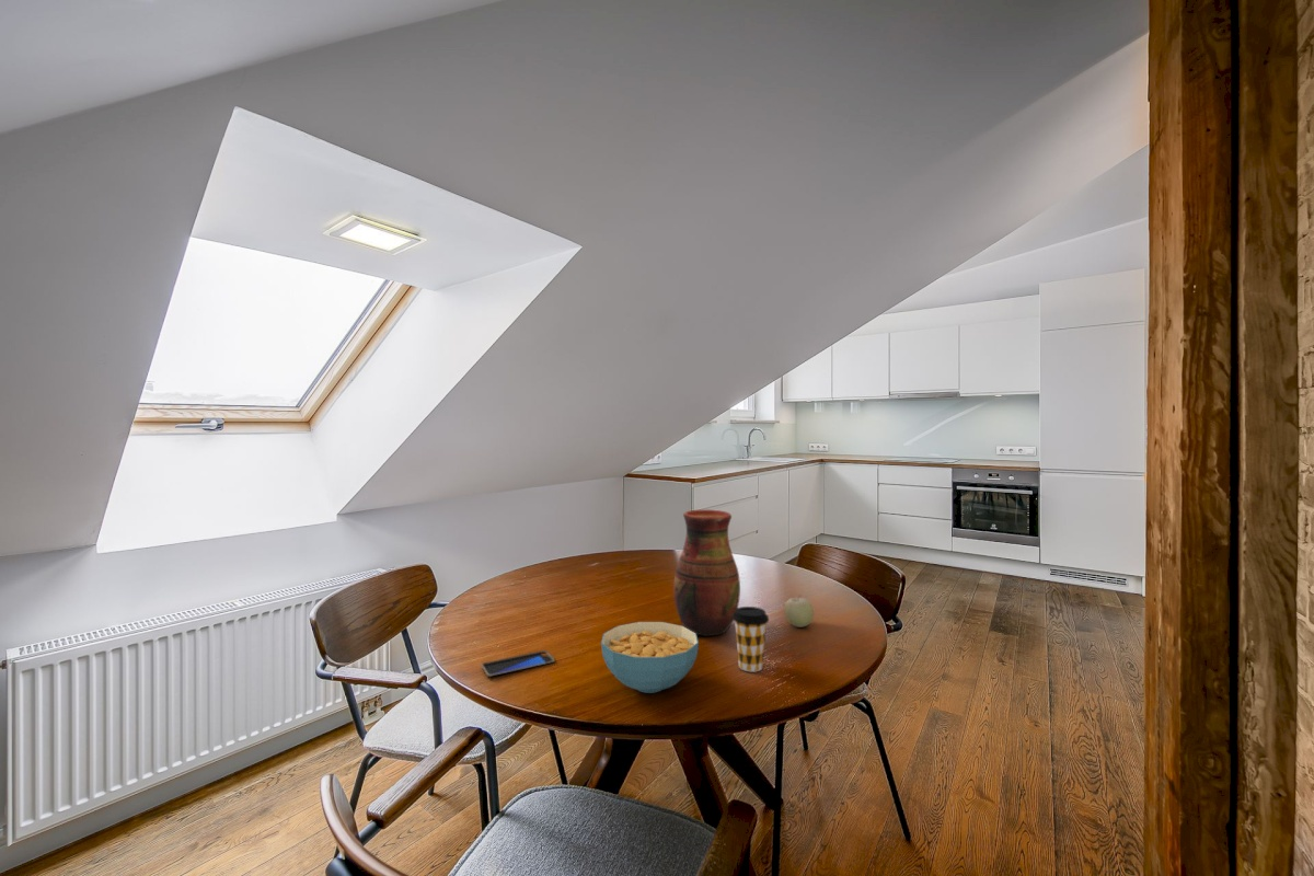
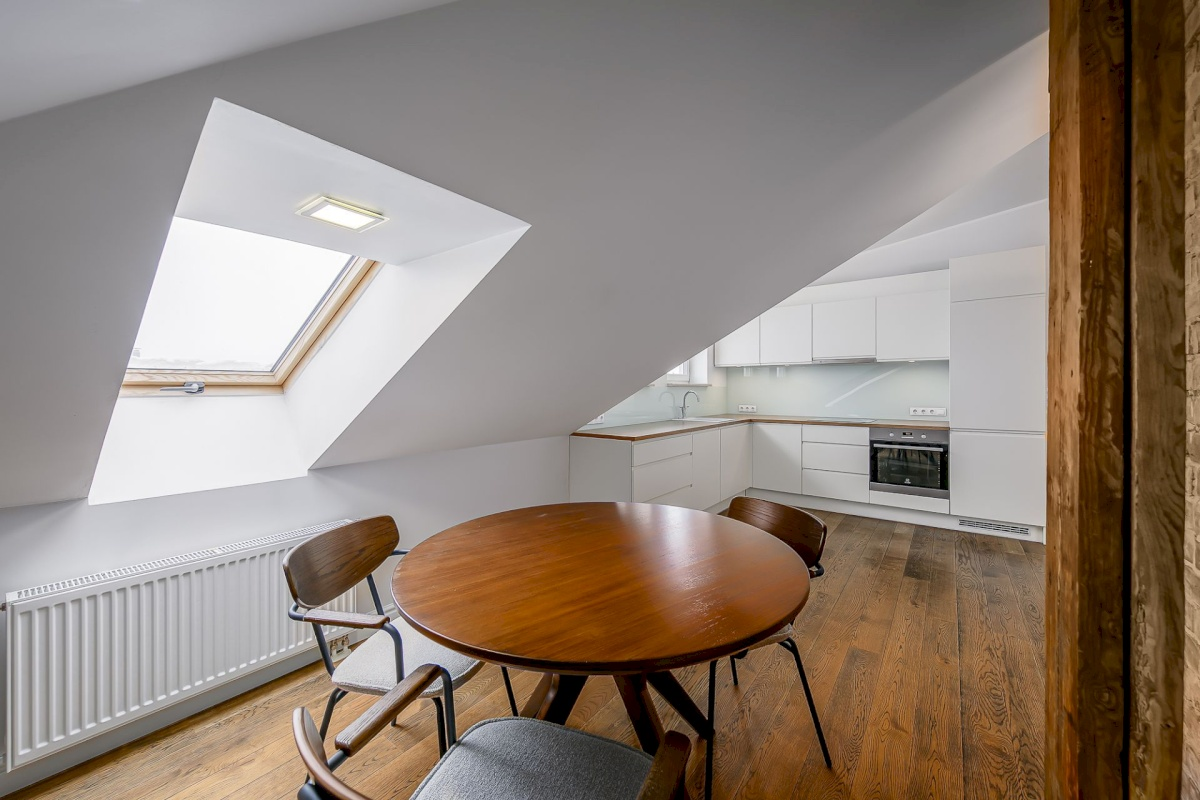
- fruit (798, 609)
- vase (706, 570)
- smartphone (518, 662)
- coffee cup (750, 638)
- cereal bowl (649, 661)
